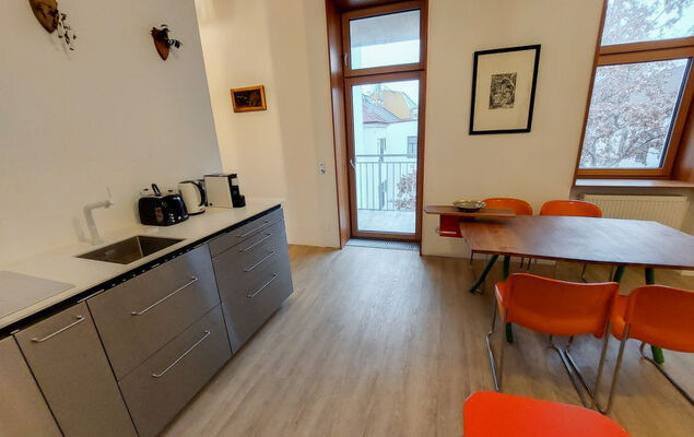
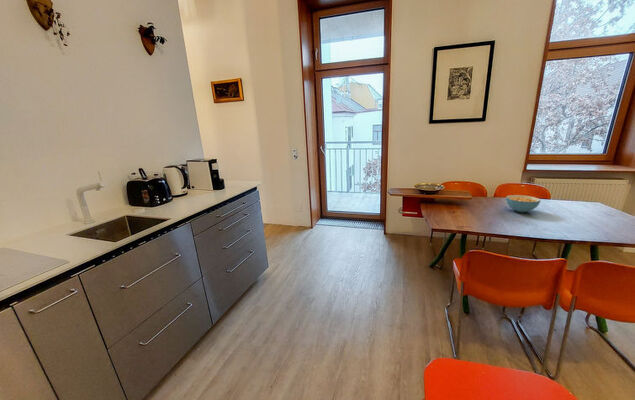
+ cereal bowl (521, 204)
